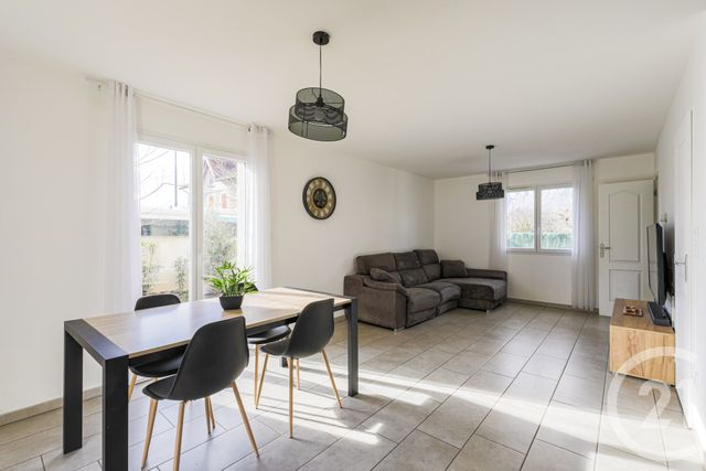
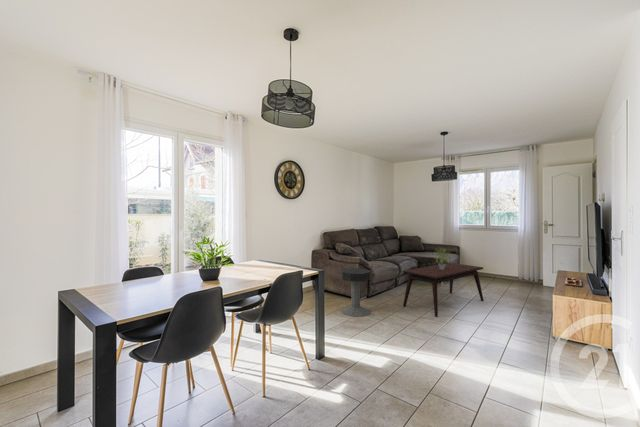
+ coffee table (443, 281)
+ side table (355, 291)
+ potted plant (443, 257)
